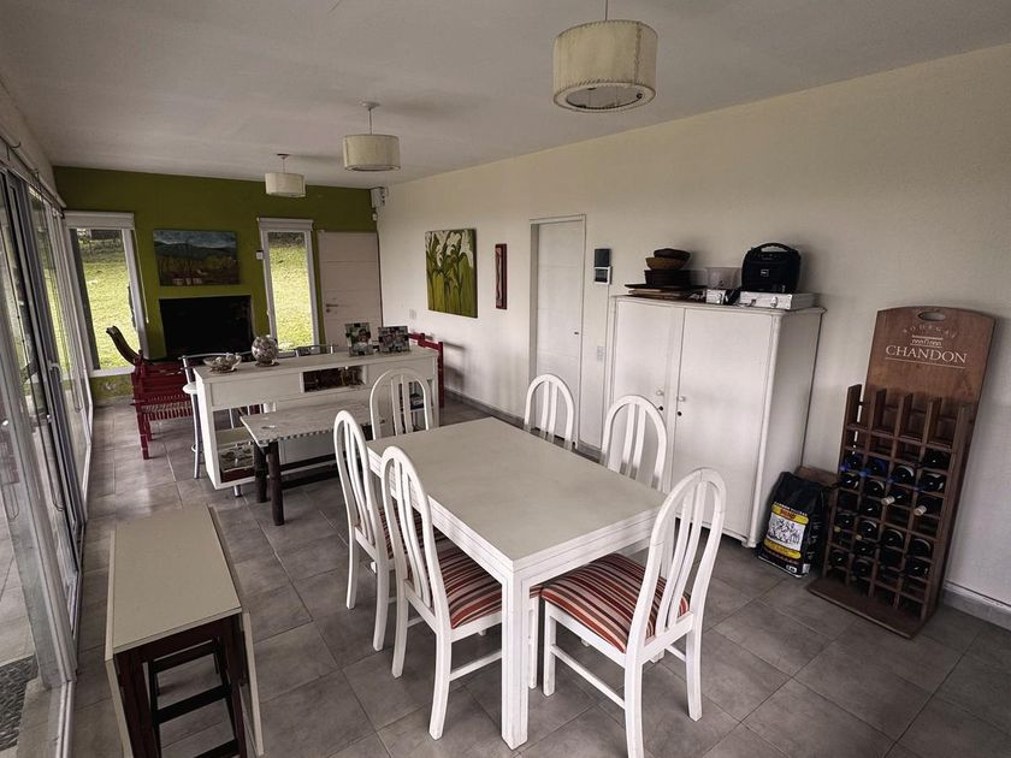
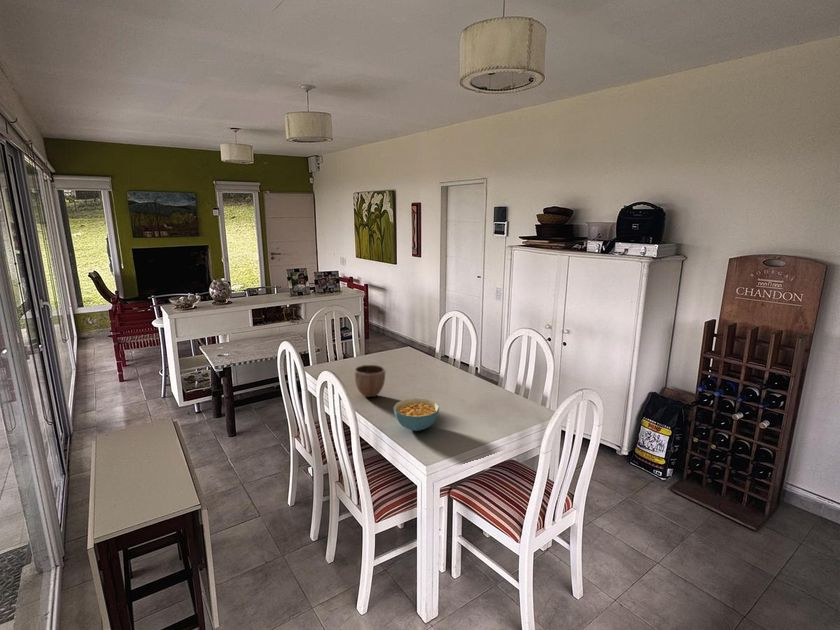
+ cereal bowl (416, 417)
+ decorative bowl (370, 382)
